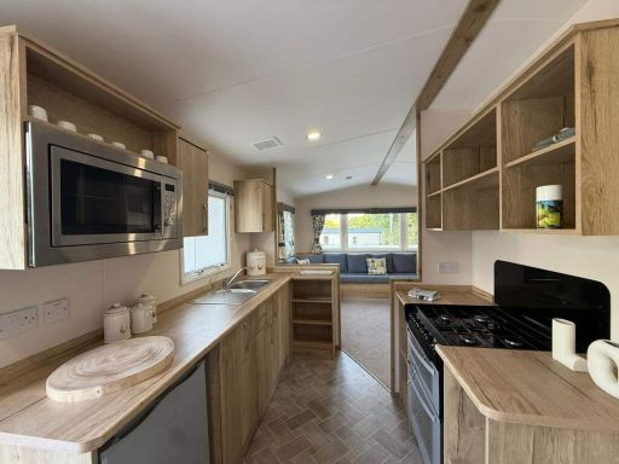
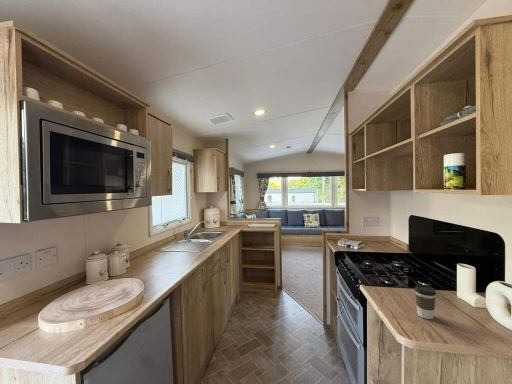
+ coffee cup (425, 301)
